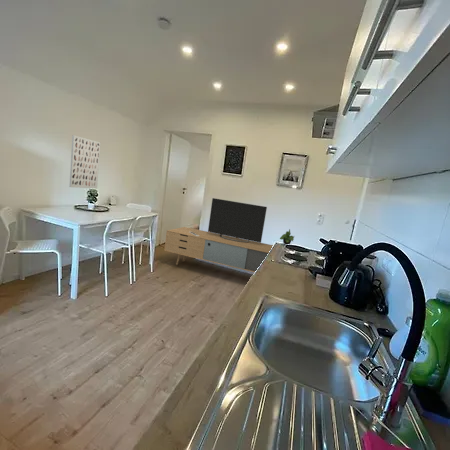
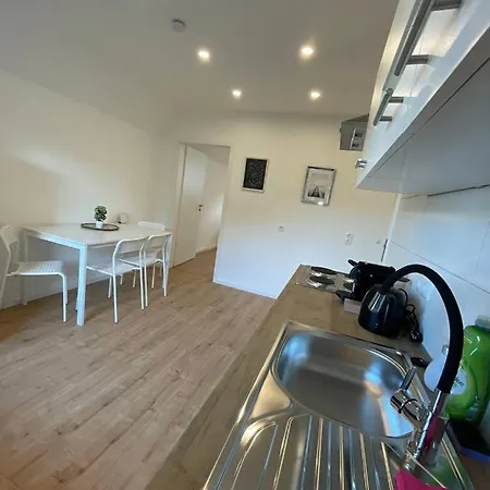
- media console (232, 239)
- wall art (85, 163)
